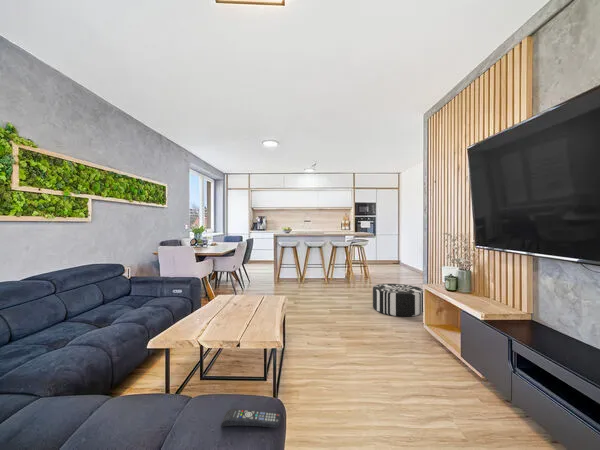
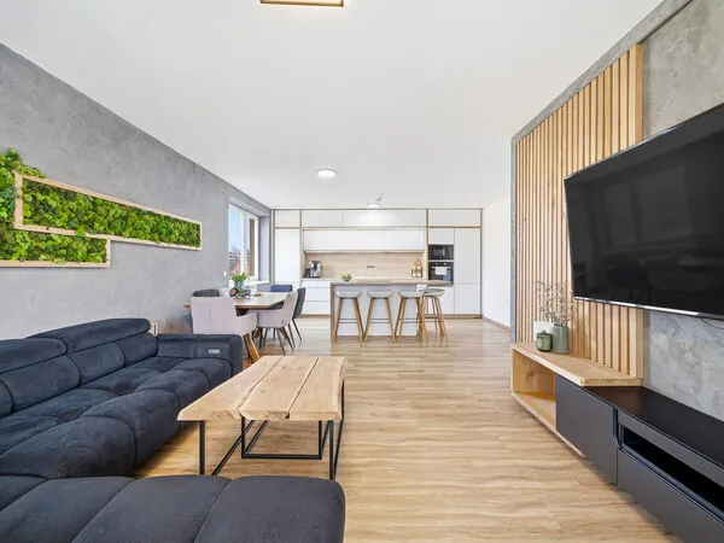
- pouf (397, 298)
- remote control (251, 418)
